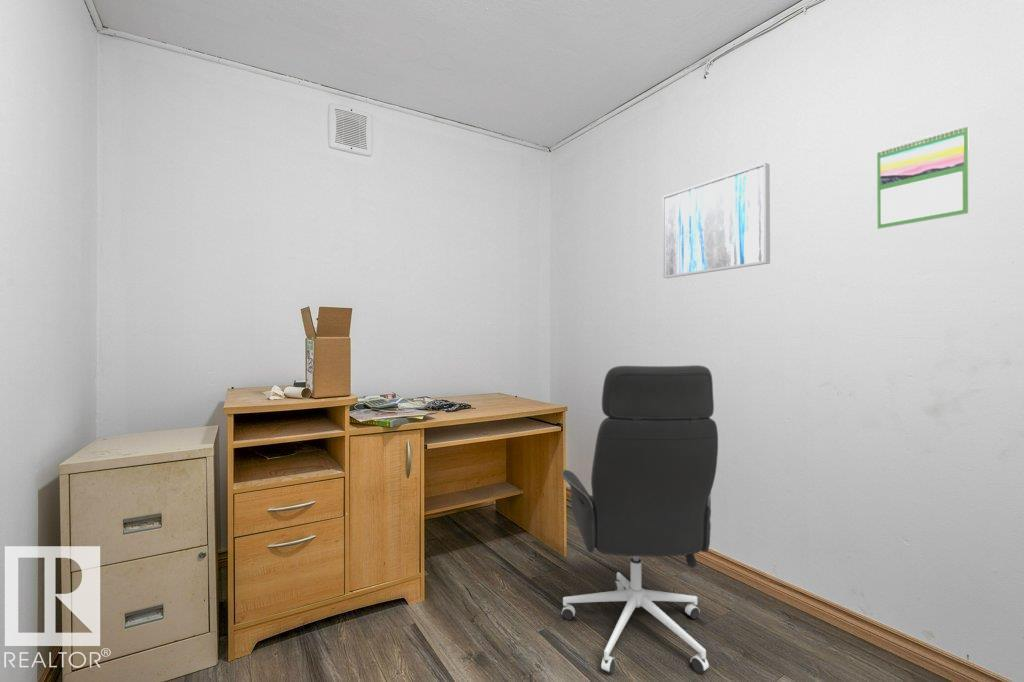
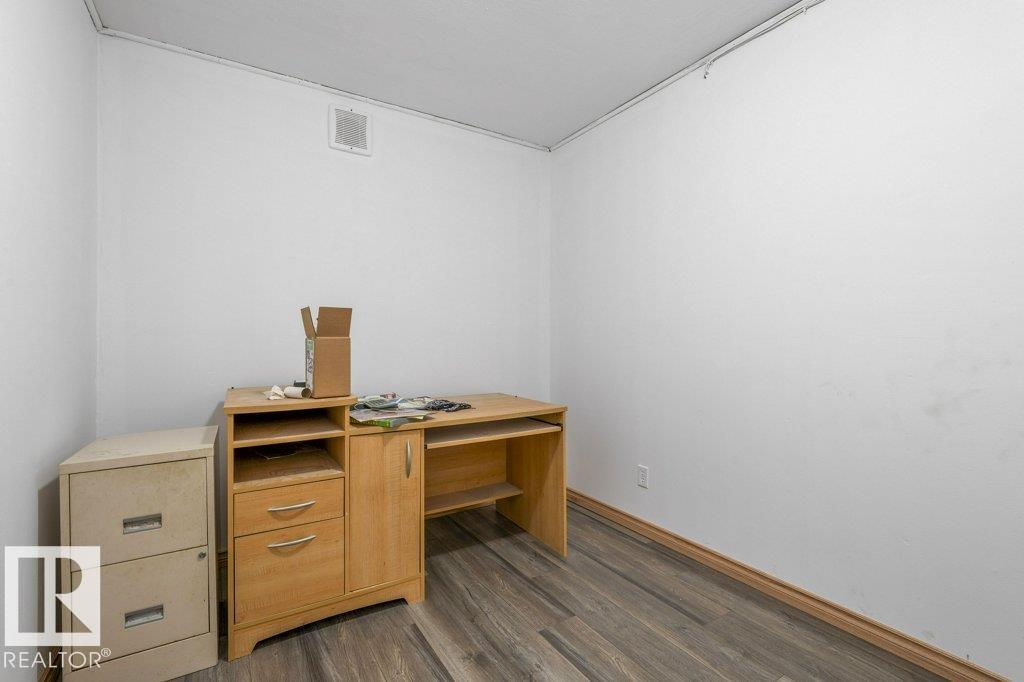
- calendar (920, 179)
- wall art (711, 226)
- office chair (637, 498)
